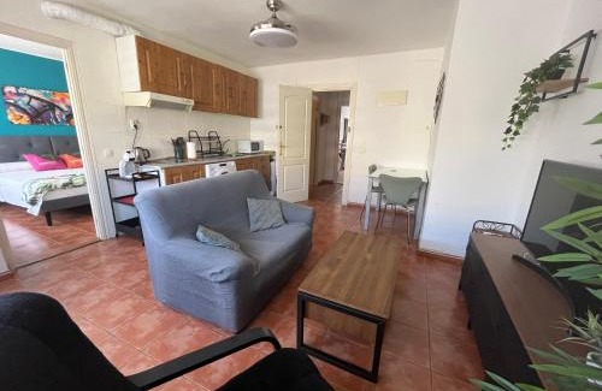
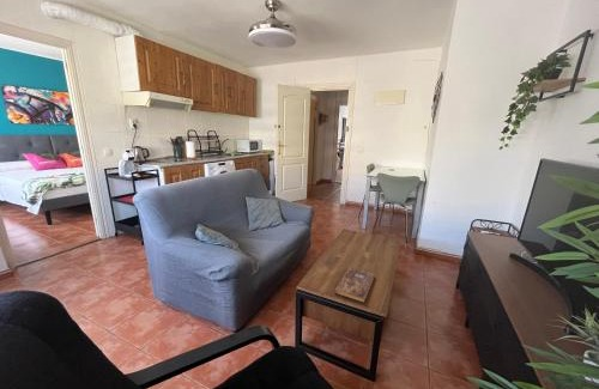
+ bible (355, 282)
